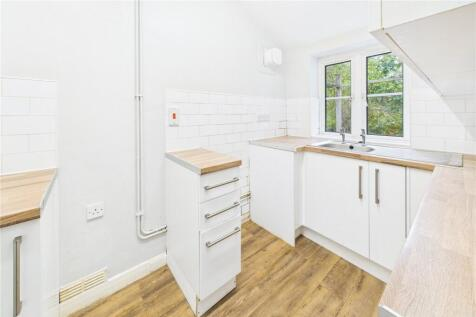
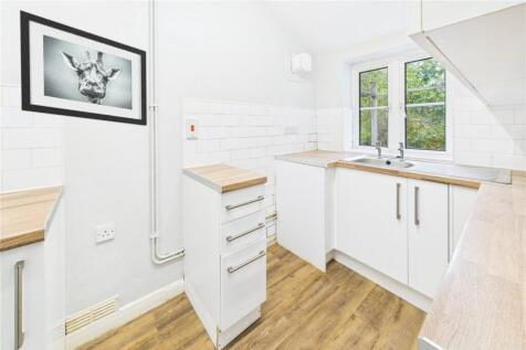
+ wall art (92, 76)
